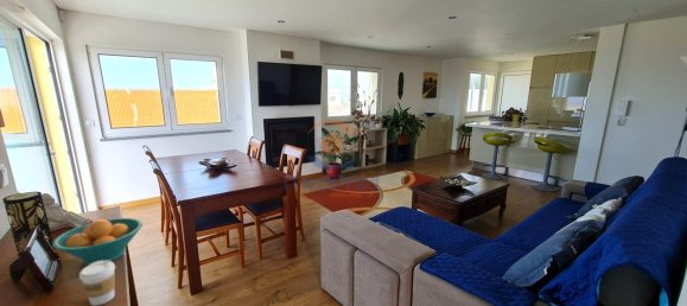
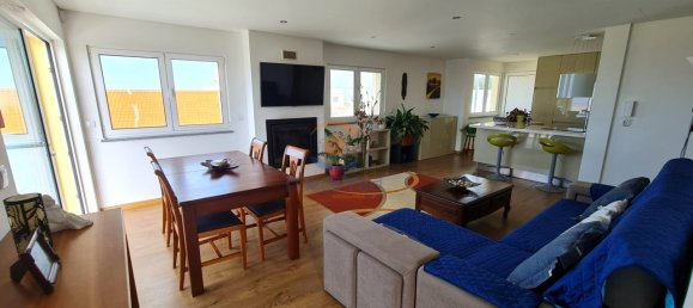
- coffee cup (100, 282)
- fruit bowl (101, 238)
